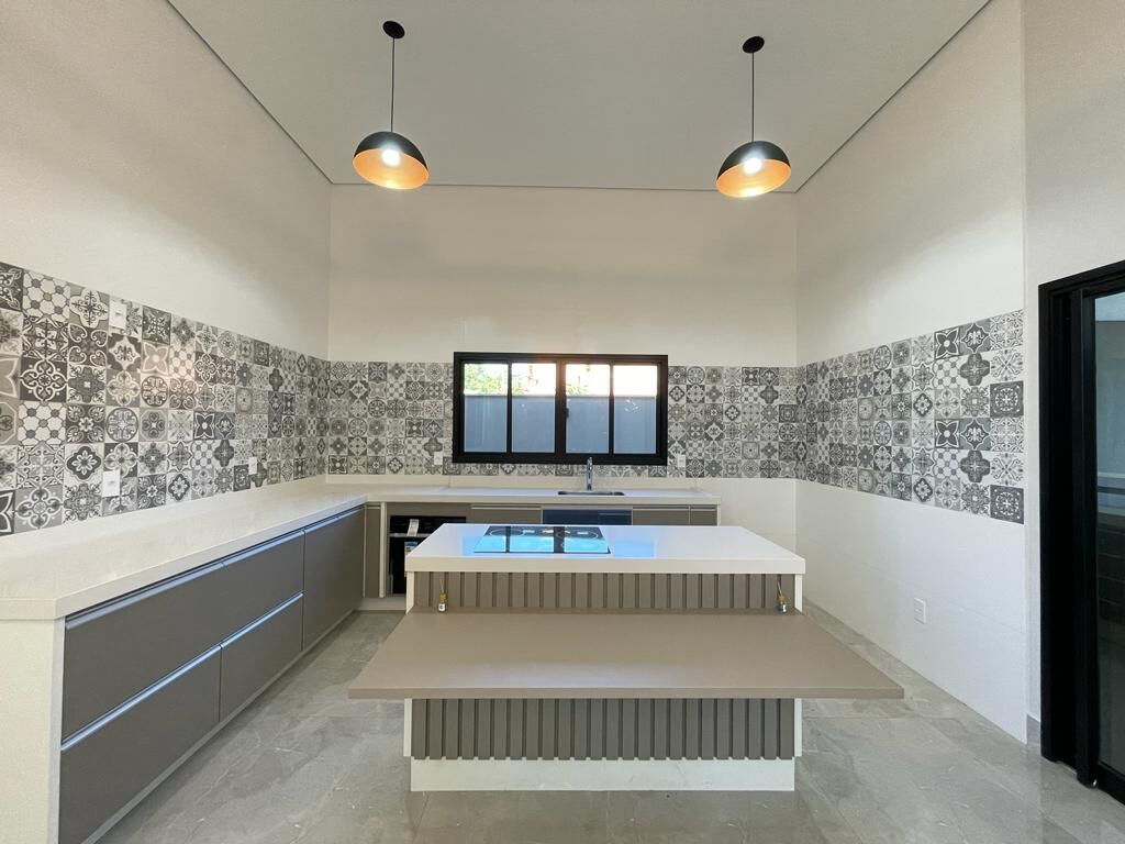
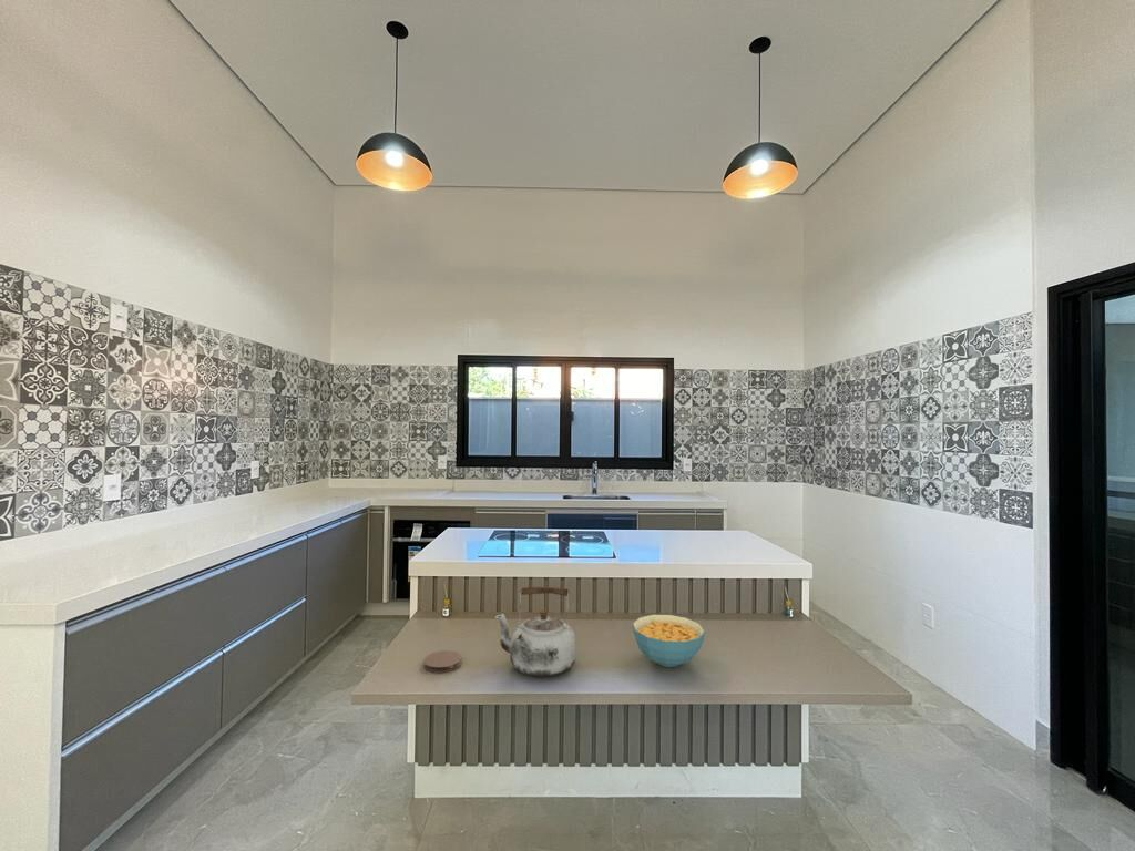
+ cereal bowl (667, 644)
+ coaster (442, 660)
+ kettle (534, 625)
